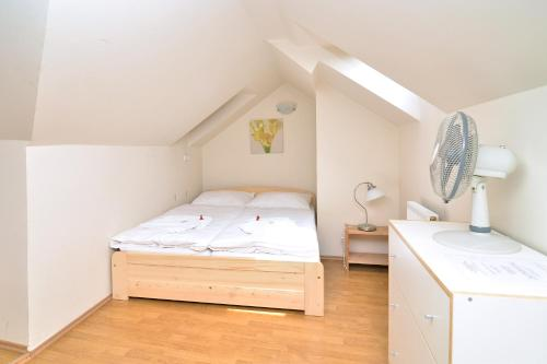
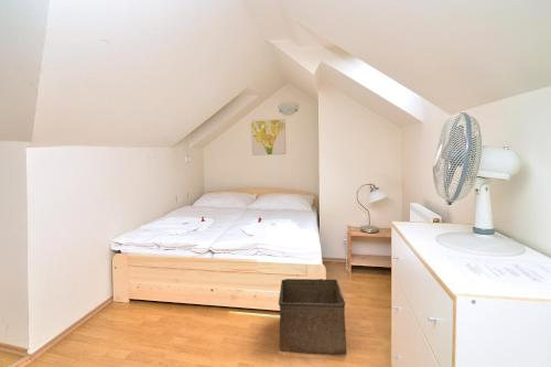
+ storage bin (311, 312)
